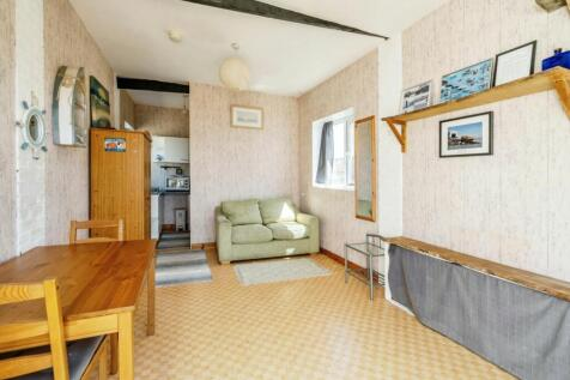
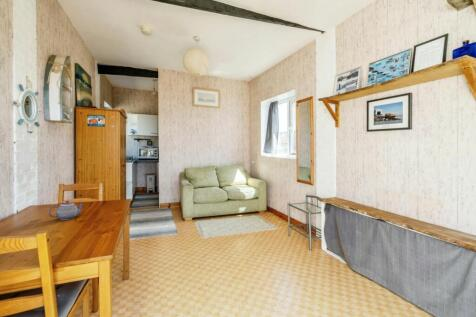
+ teapot (67, 209)
